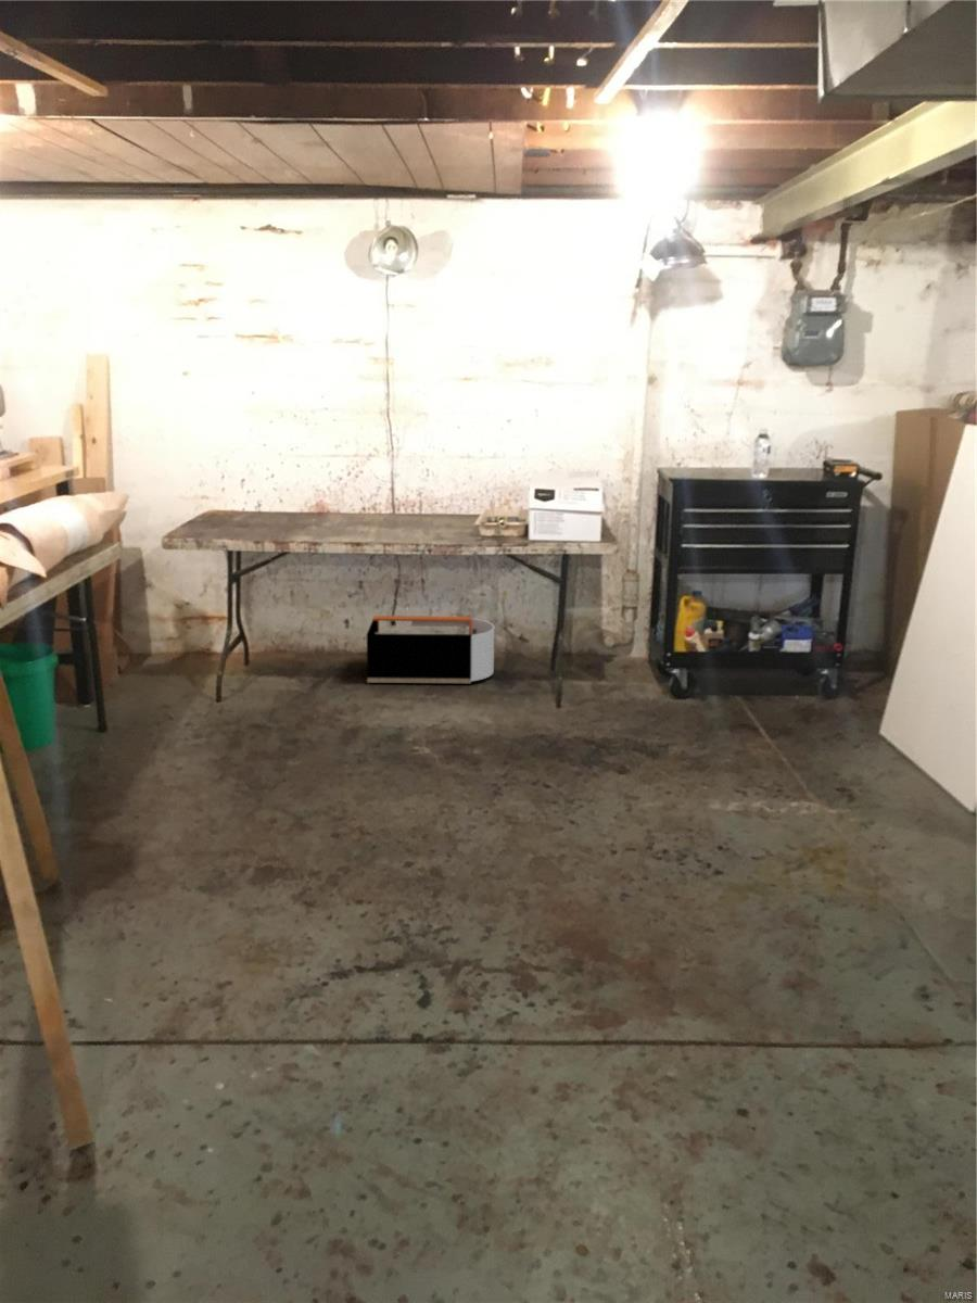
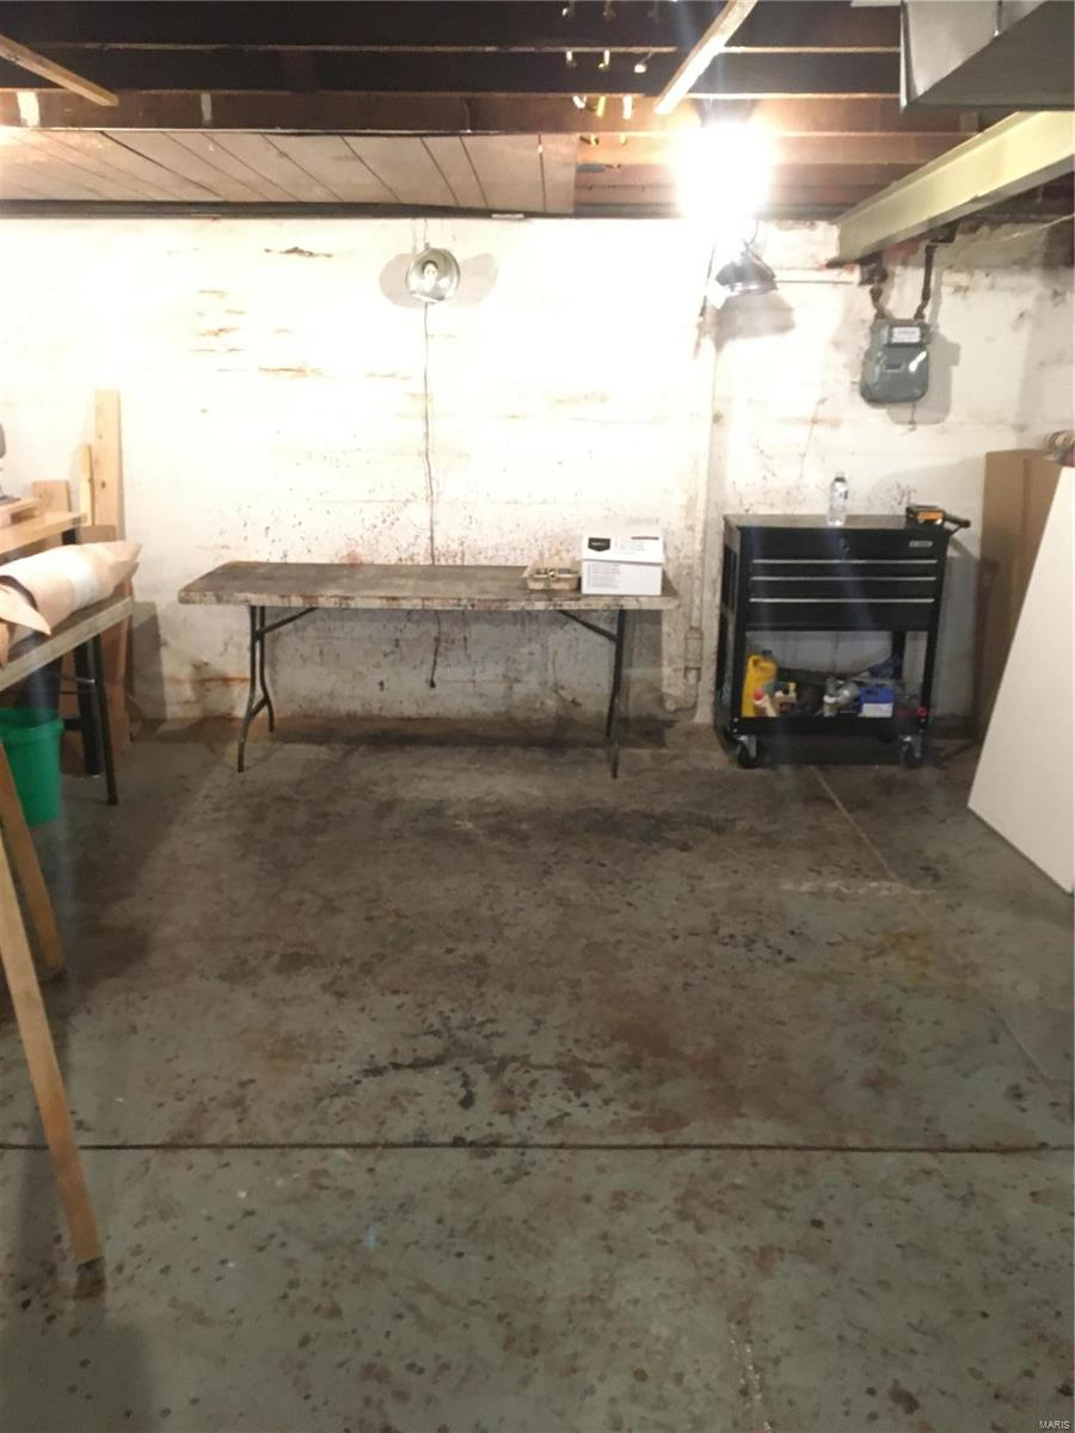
- storage bin (432, 648)
